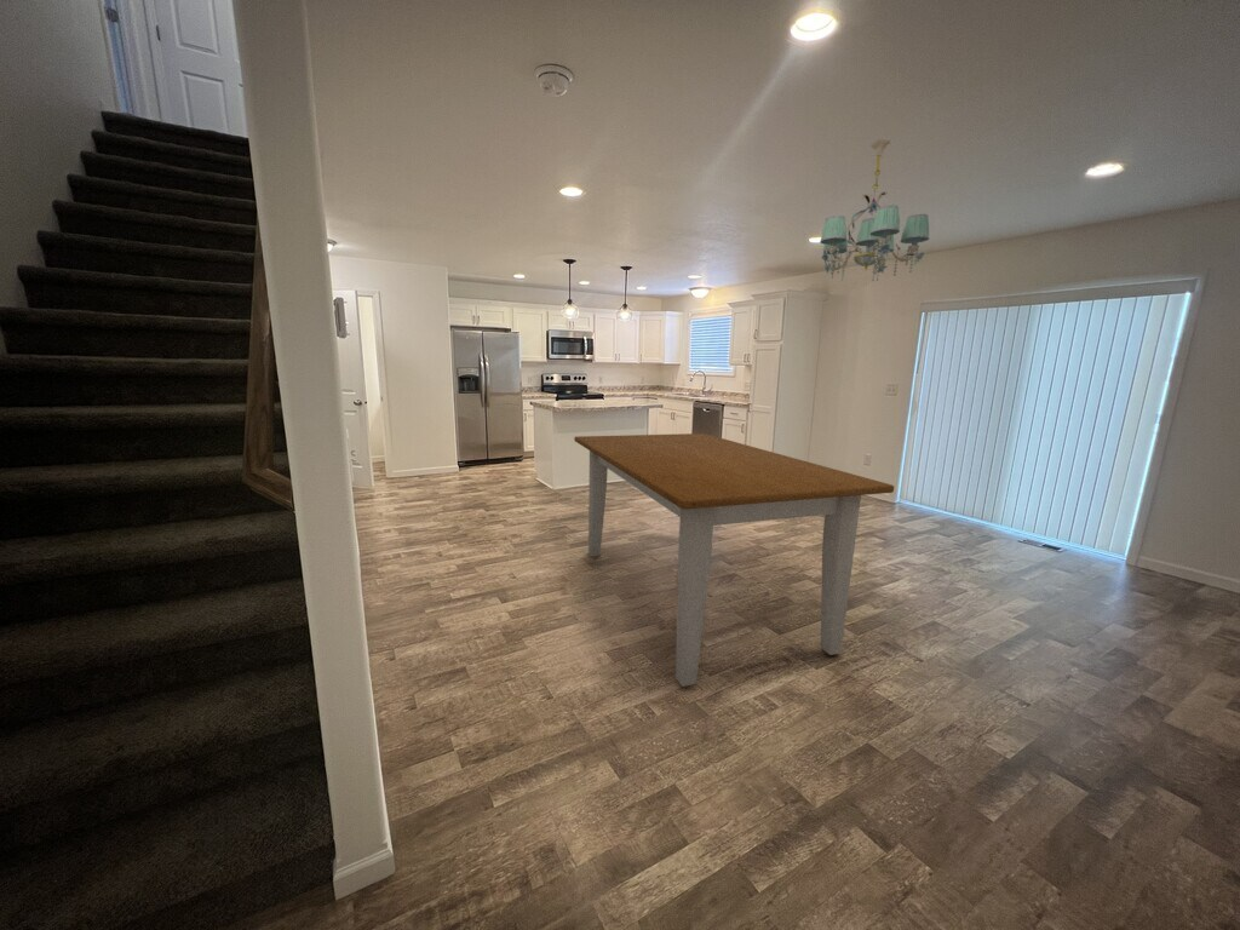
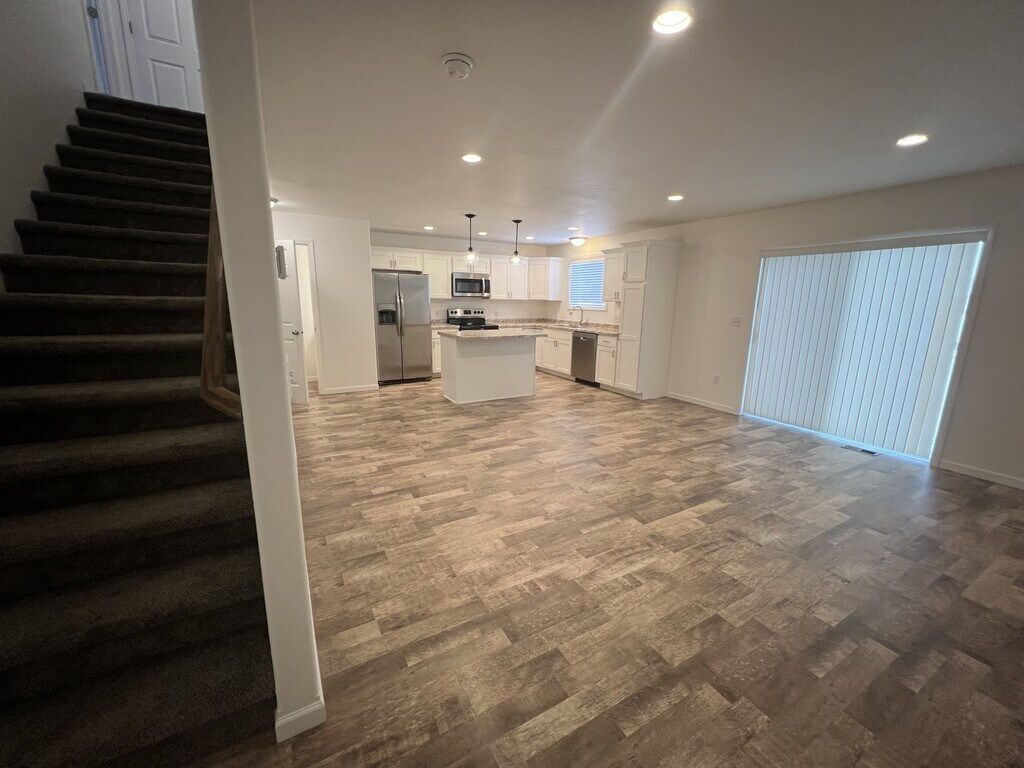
- chandelier (877, 211)
- table (693, 527)
